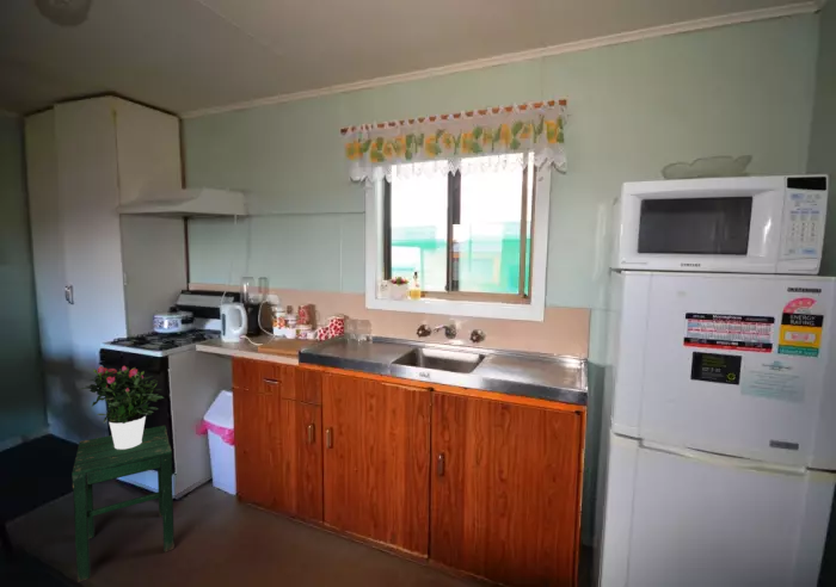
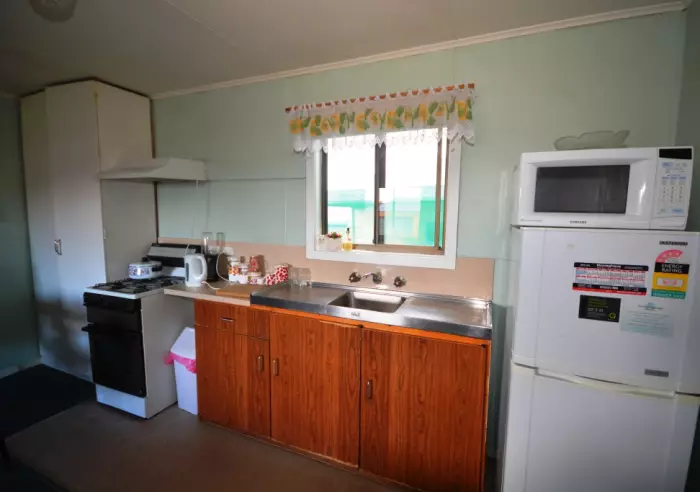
- potted flower (124, 404)
- stool (128, 500)
